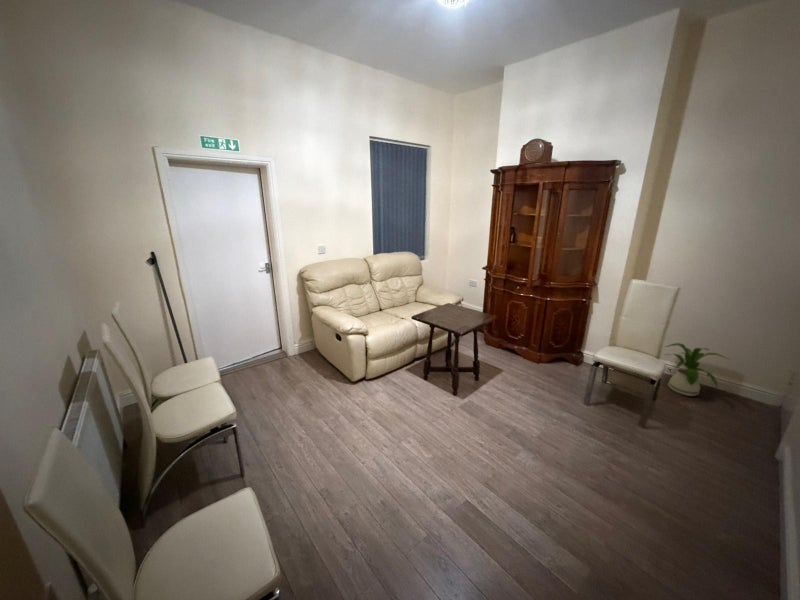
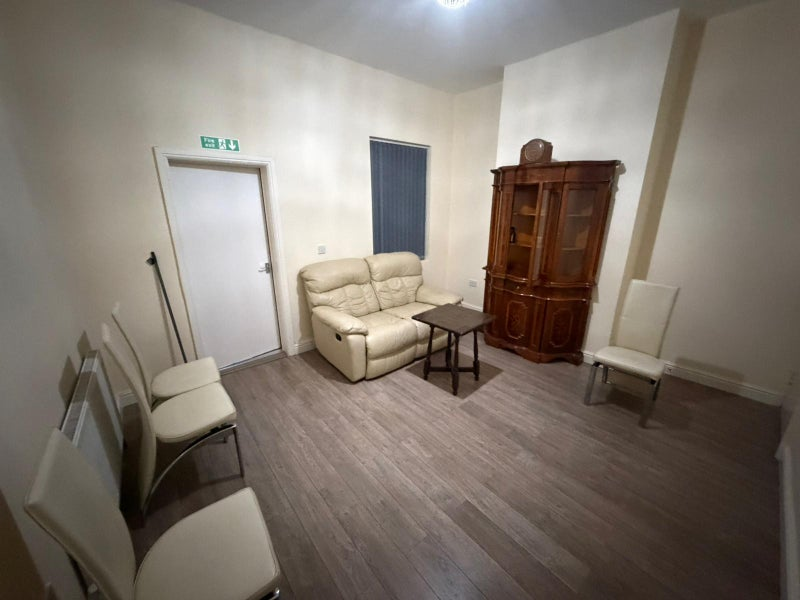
- house plant (691, 365)
